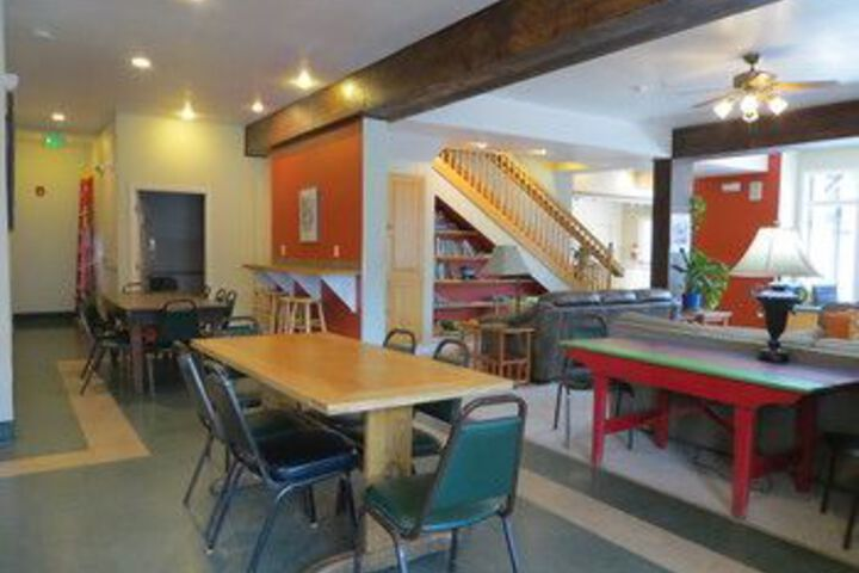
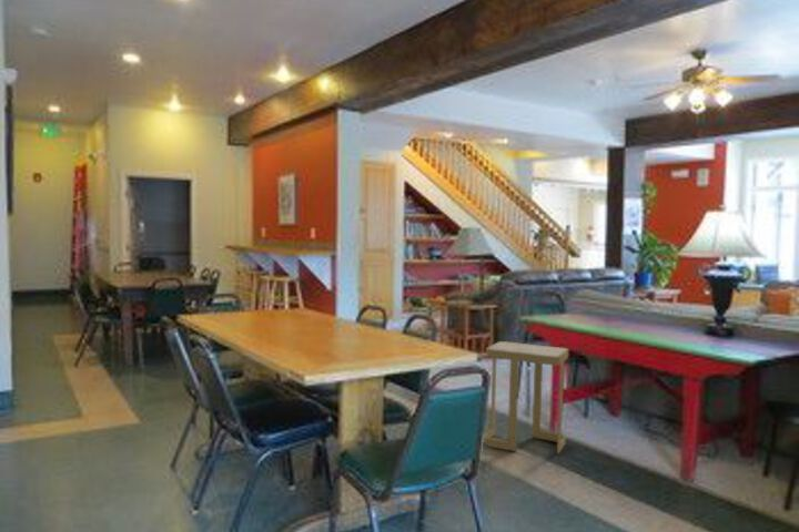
+ side table (517, 396)
